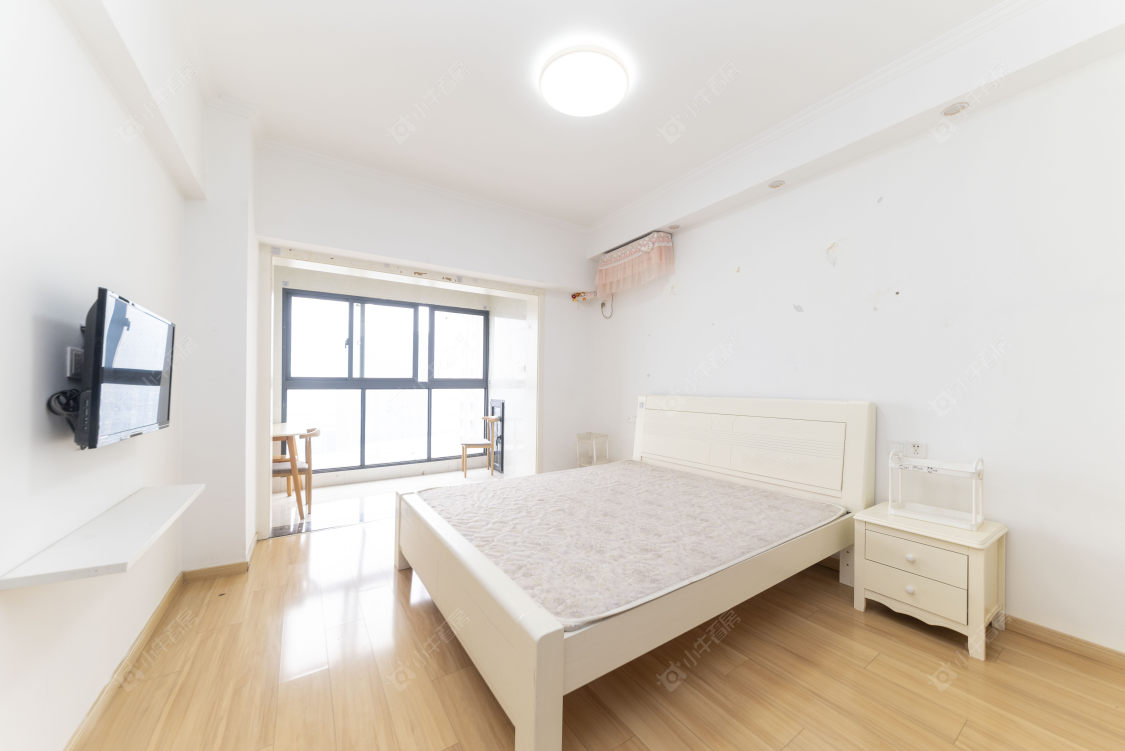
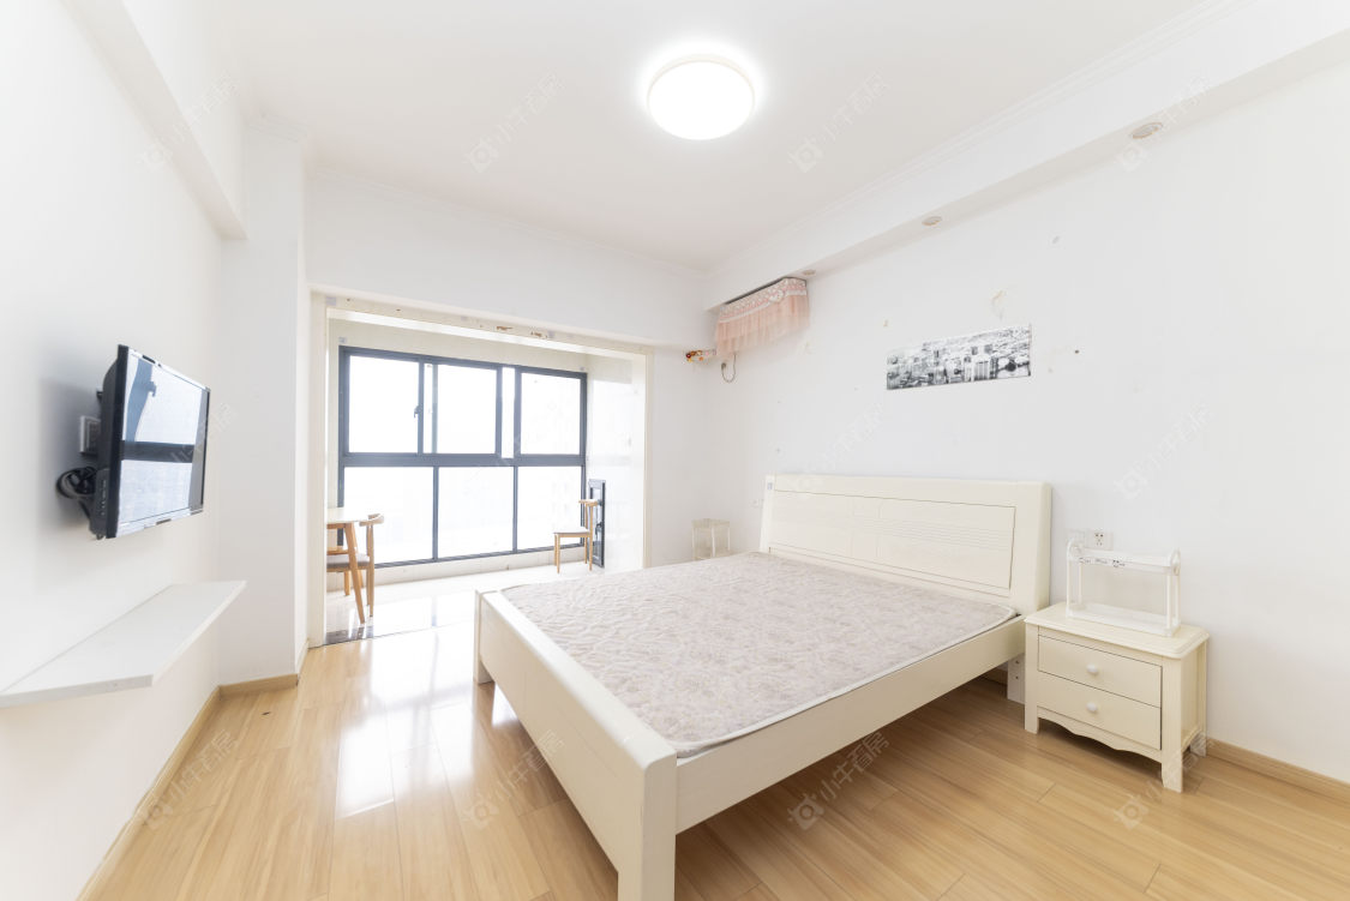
+ wall art (950, 360)
